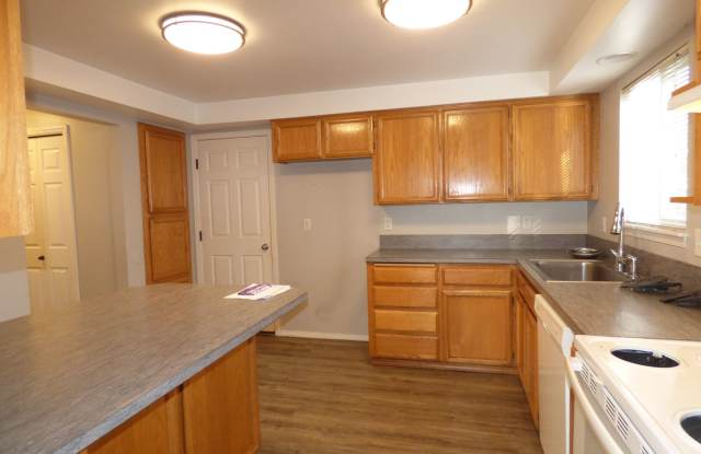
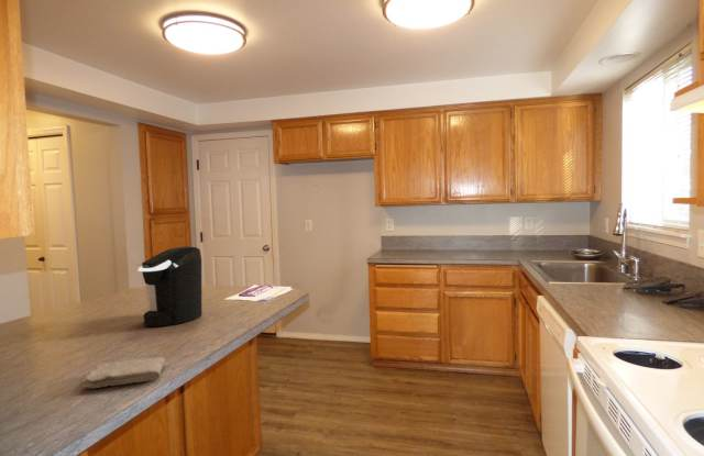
+ washcloth (127, 370)
+ coffee maker (169, 283)
